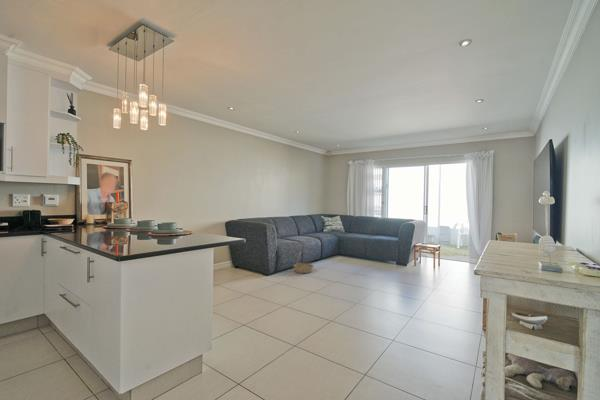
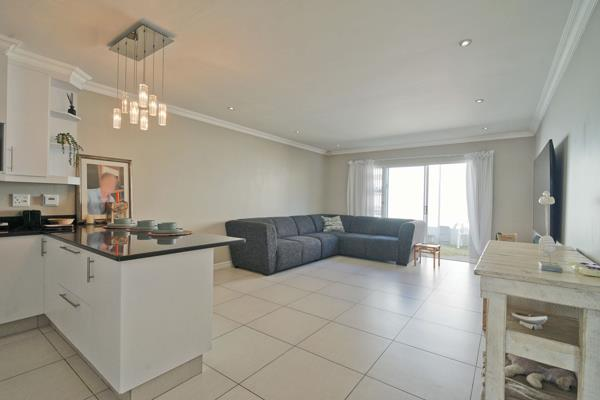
- basket (303, 263)
